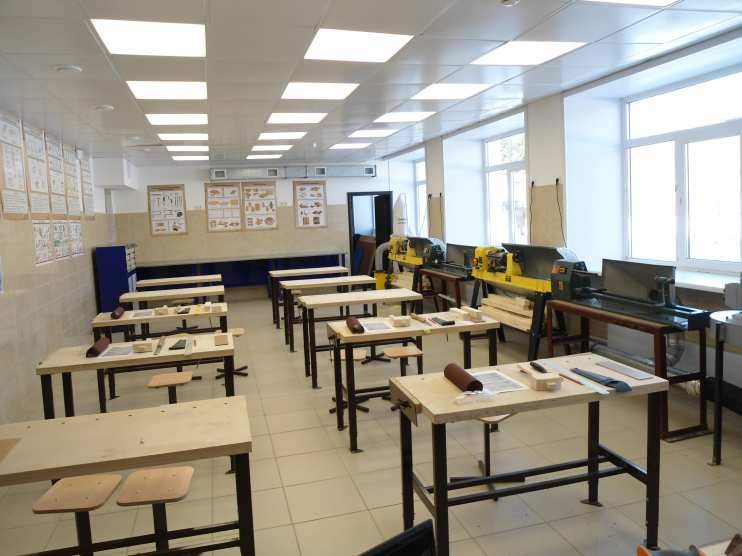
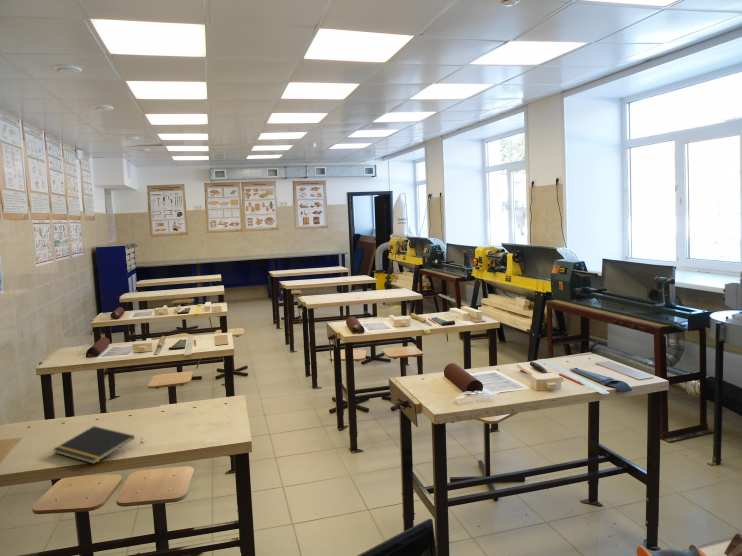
+ notepad (93, 443)
